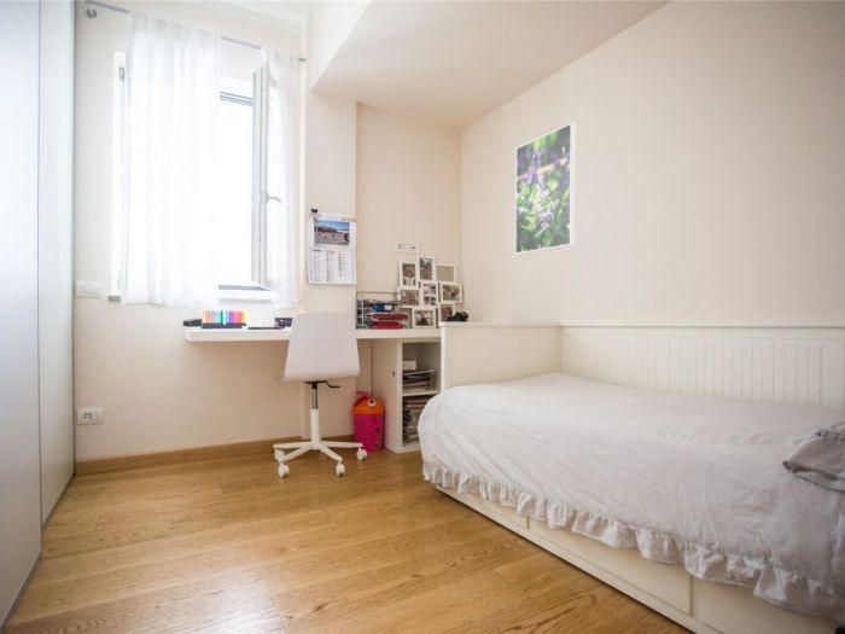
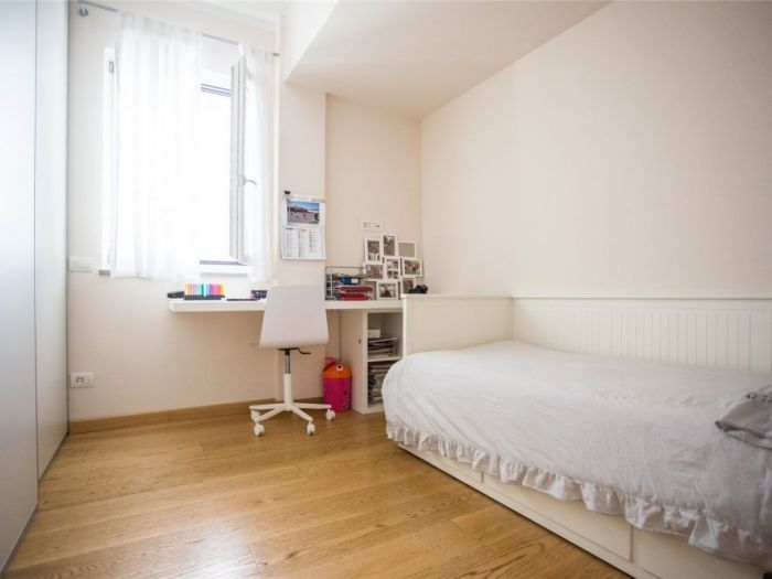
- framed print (542, 193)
